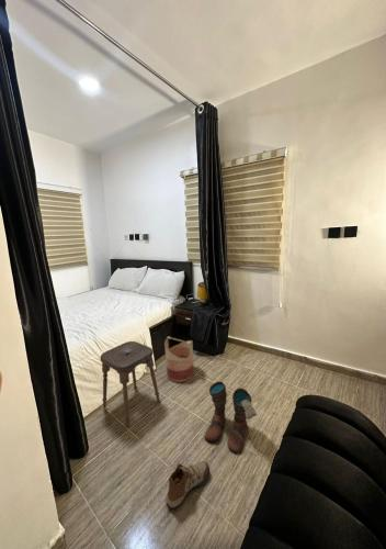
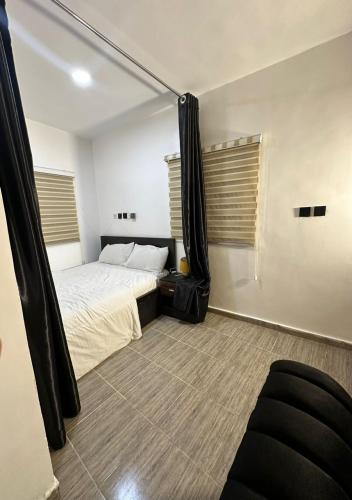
- stool (128, 379)
- boots (235, 413)
- basket (179, 357)
- shoe (188, 474)
